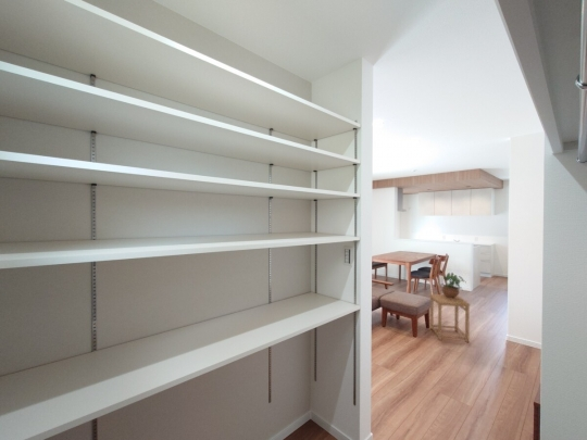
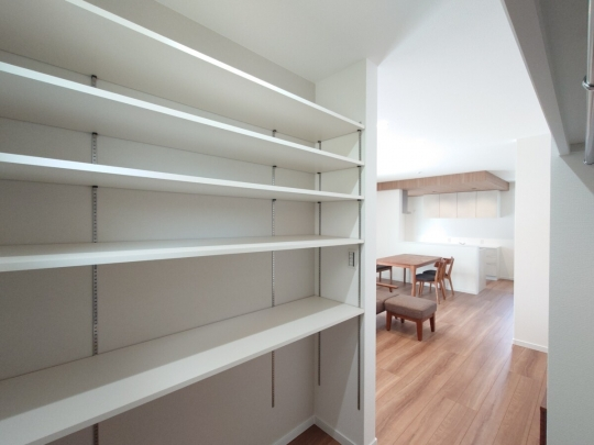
- potted plant (450, 285)
- side table (454, 316)
